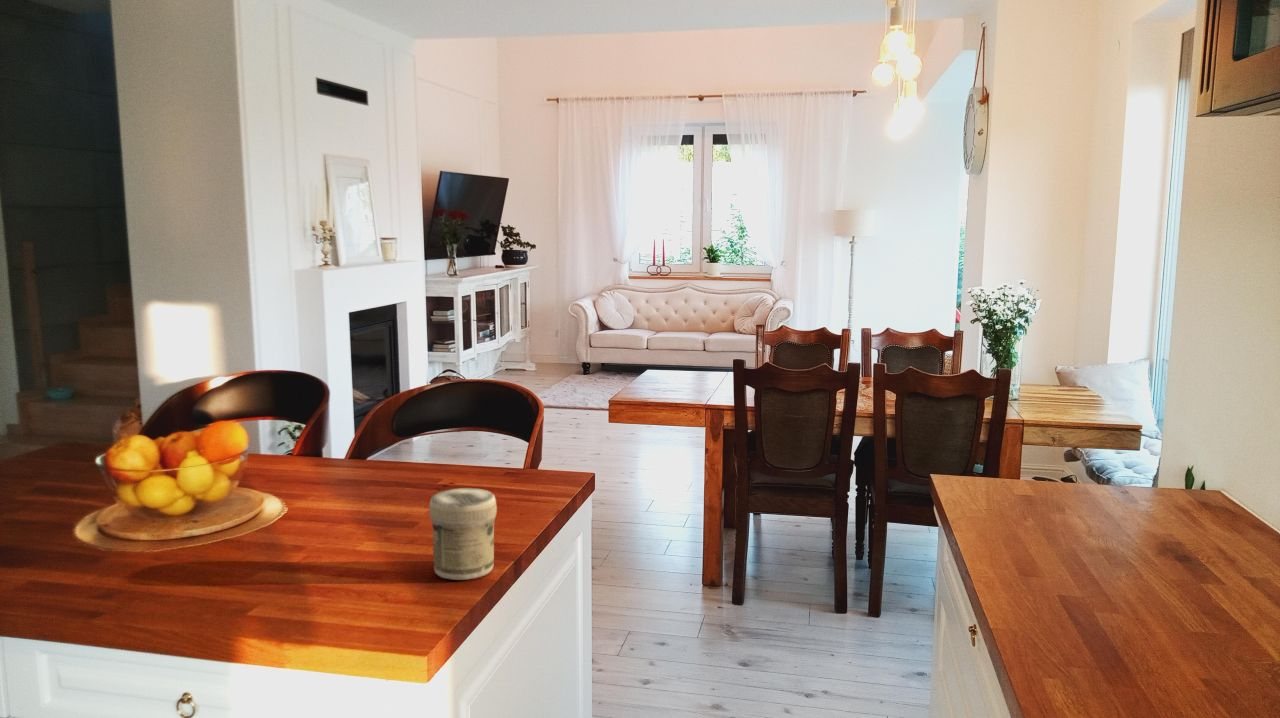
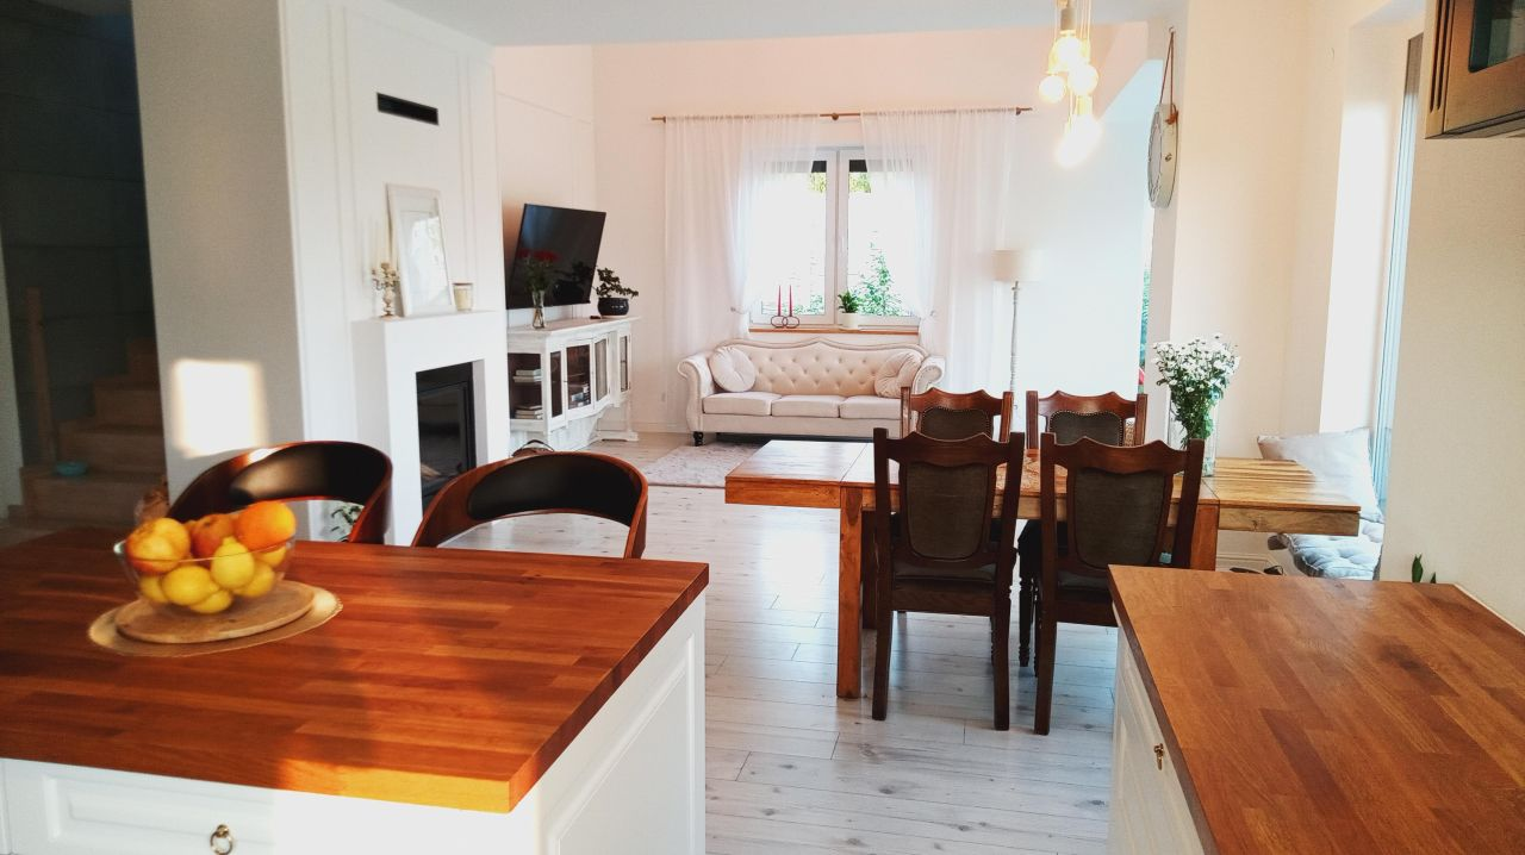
- jar (463, 533)
